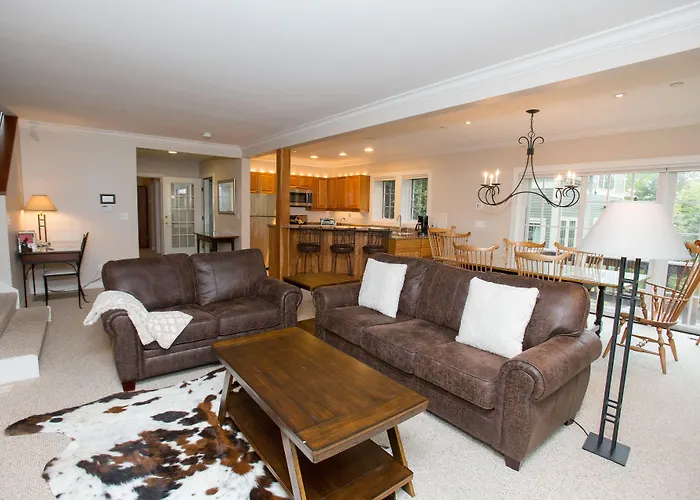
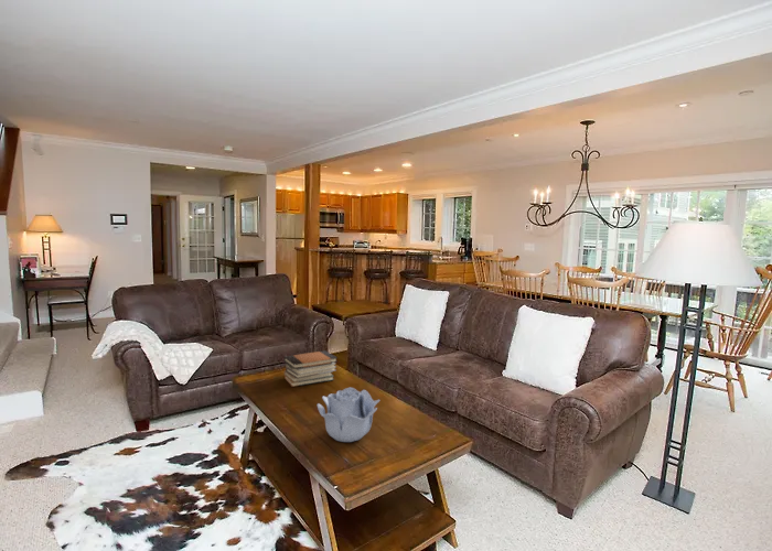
+ book stack (310, 368)
+ decorative bowl (349, 414)
